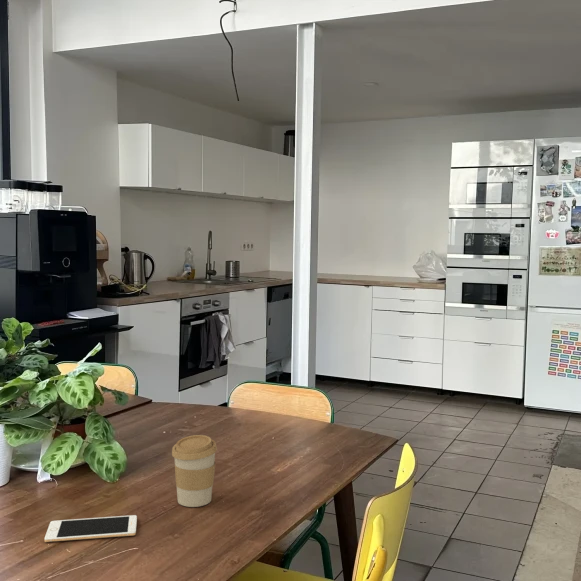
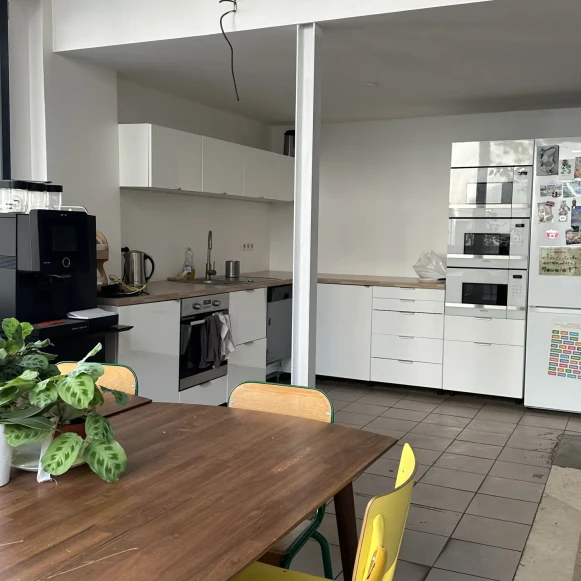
- coffee cup (194, 469)
- cell phone (92, 528)
